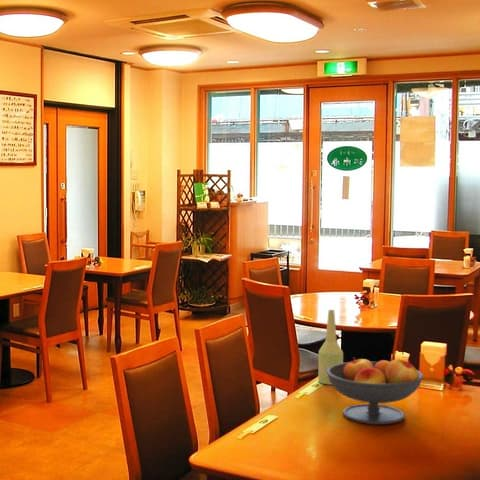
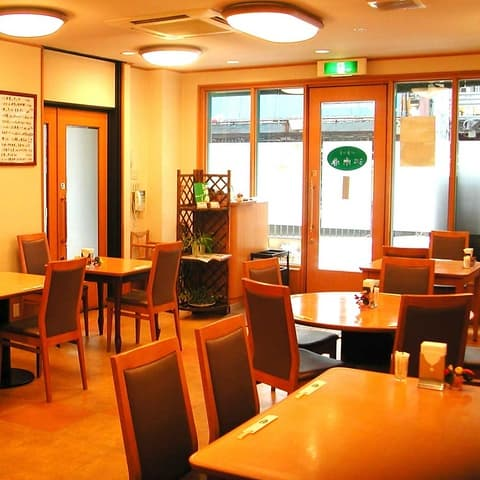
- bottle (330, 345)
- fruit bowl (373, 386)
